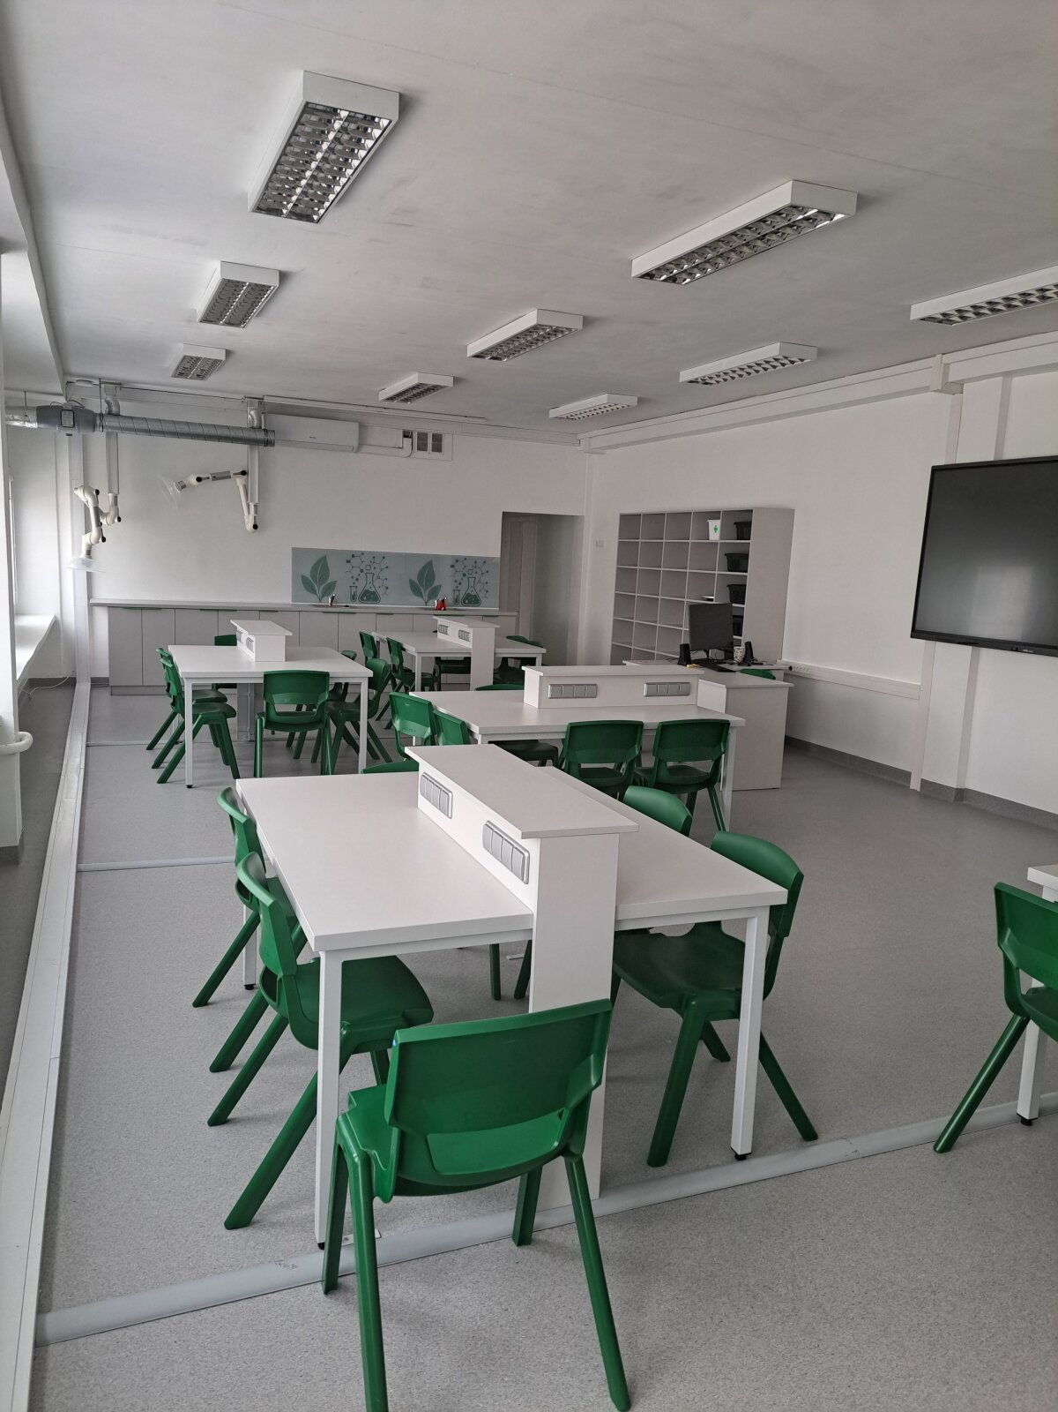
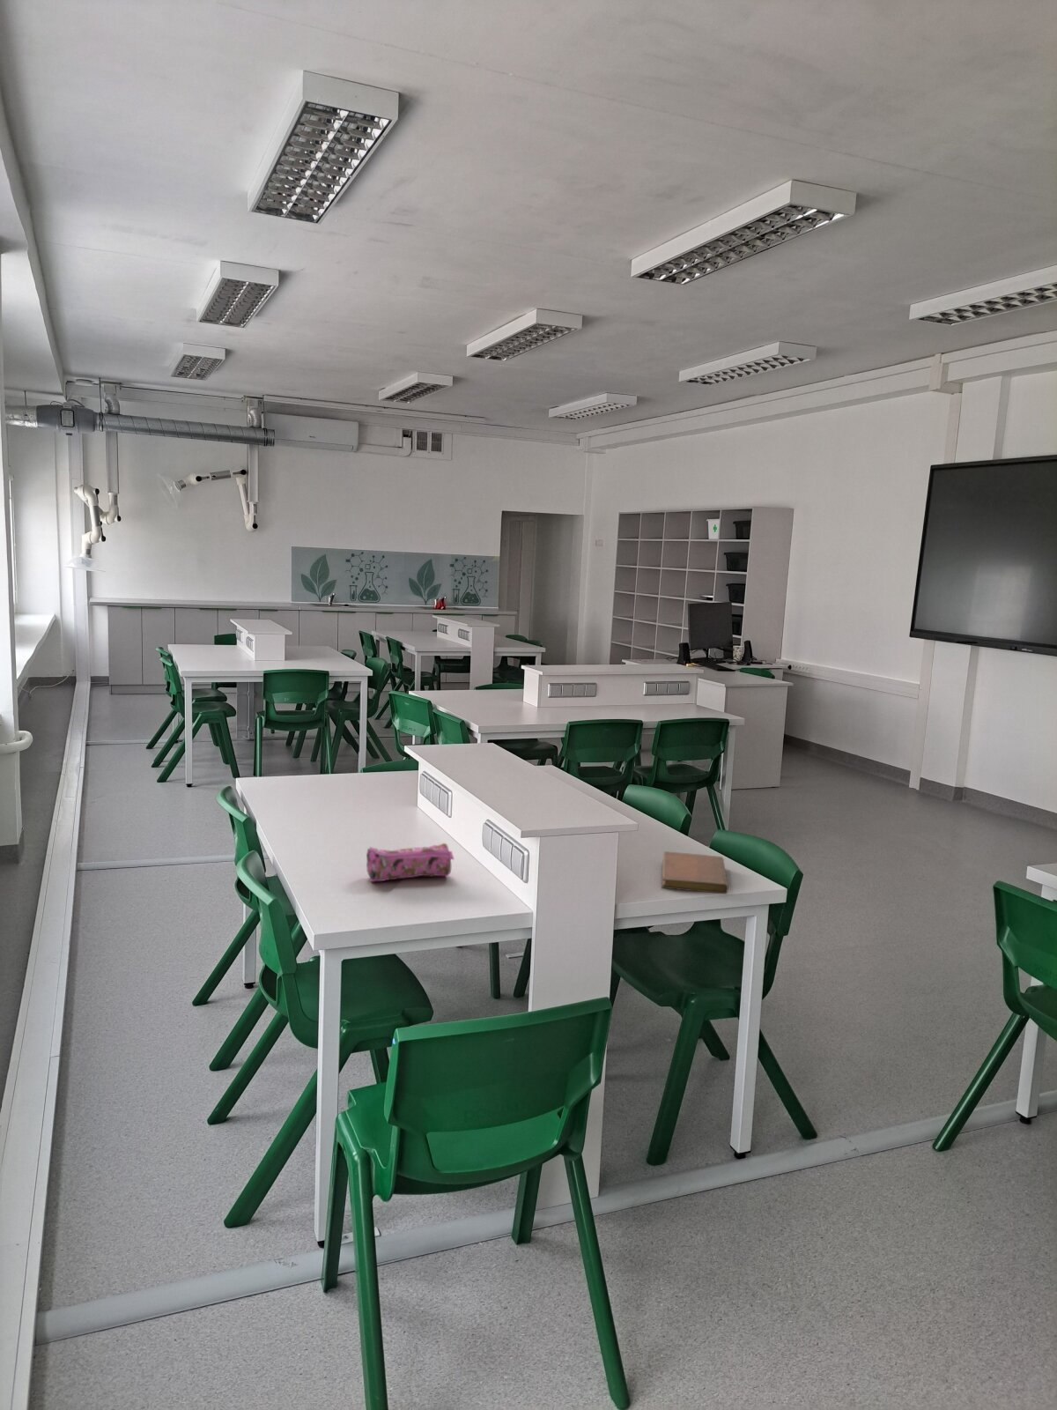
+ pencil case (410, 862)
+ notebook (693, 872)
